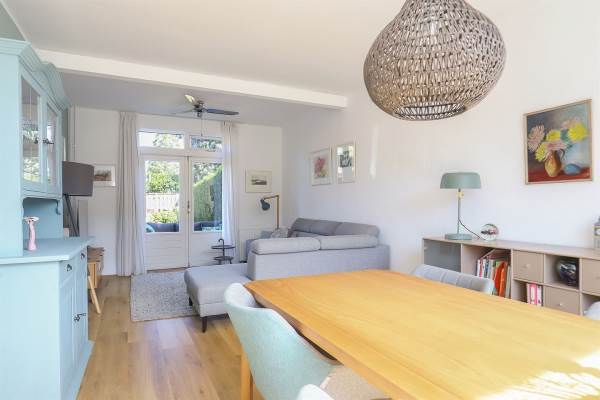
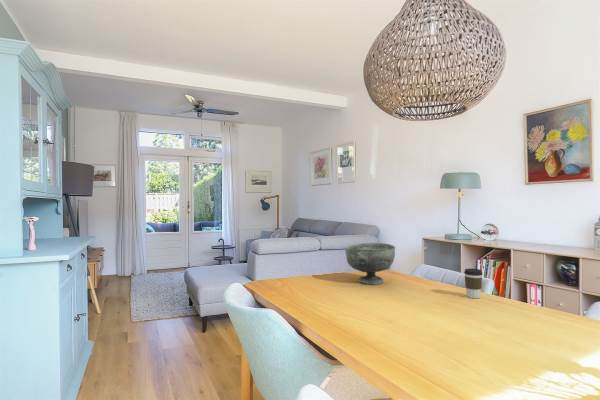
+ coffee cup (473, 283)
+ decorative bowl (370, 263)
